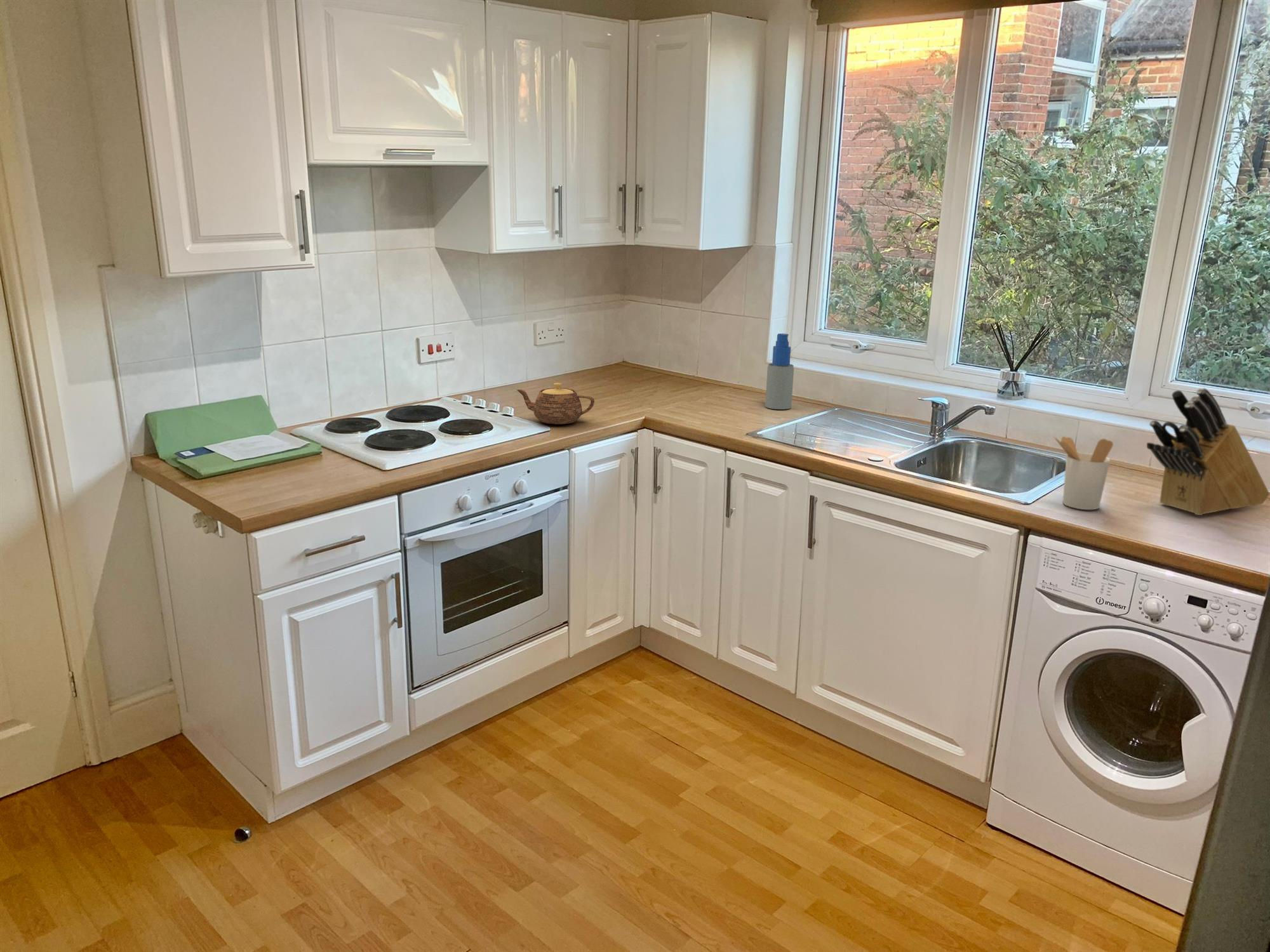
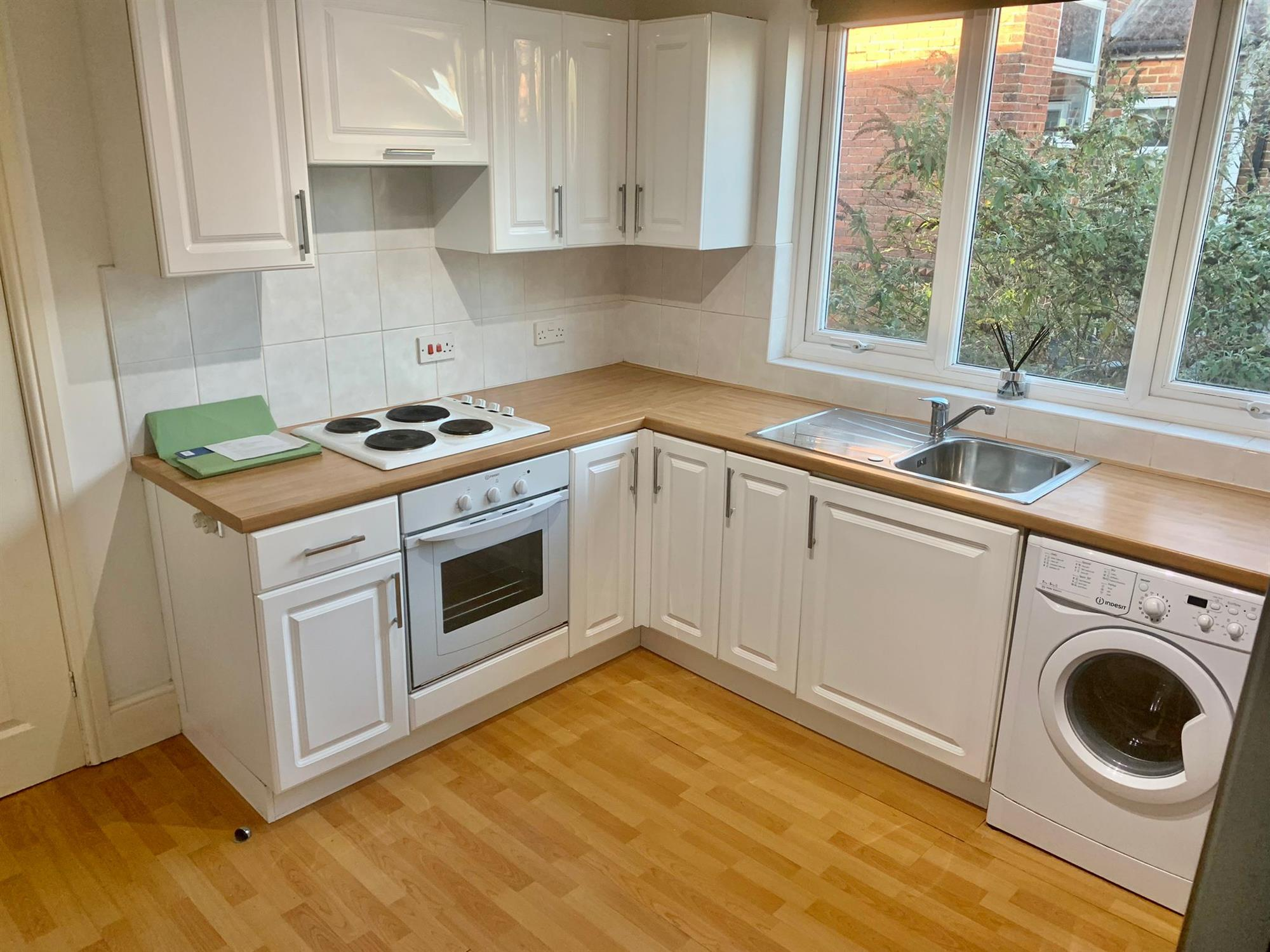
- spray bottle (780, 371)
- knife block (1212, 446)
- utensil holder (1077, 470)
- teapot (555, 402)
